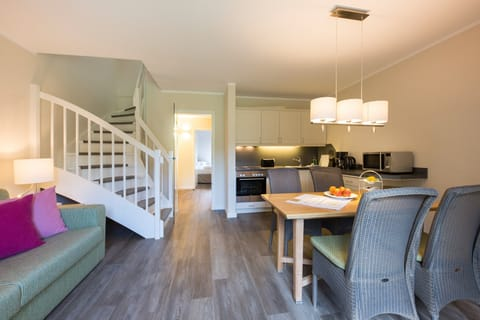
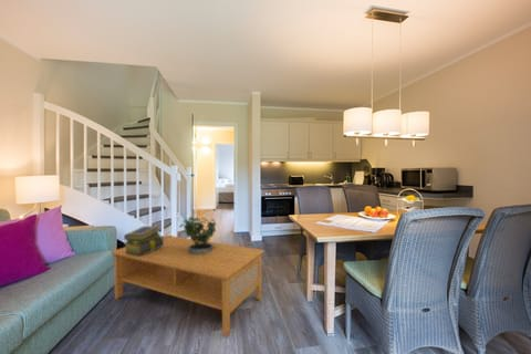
+ coffee table (188, 273)
+ stack of books (144, 239)
+ potted plant (198, 231)
